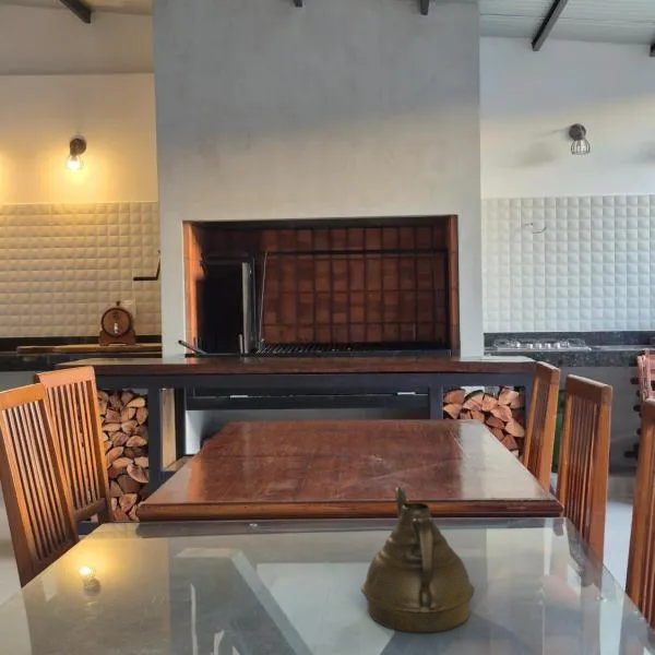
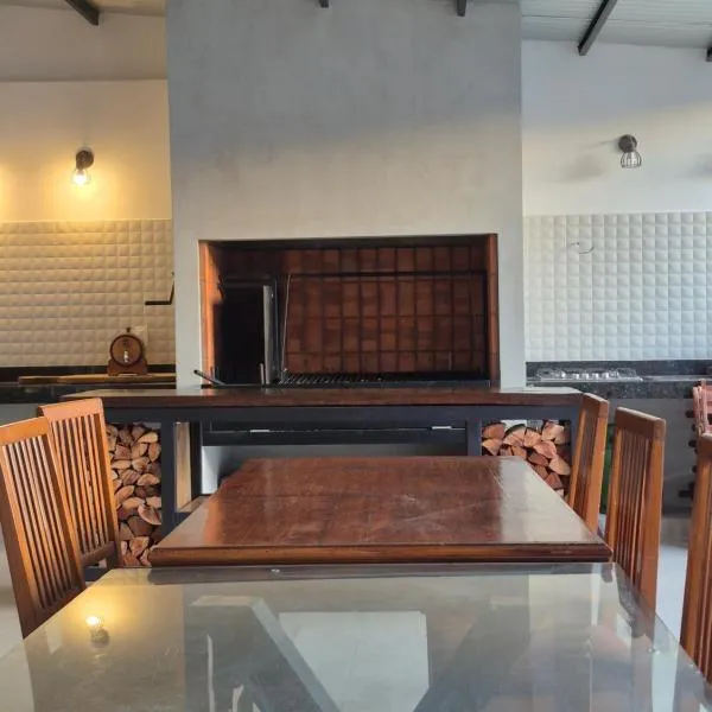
- teapot (414, 550)
